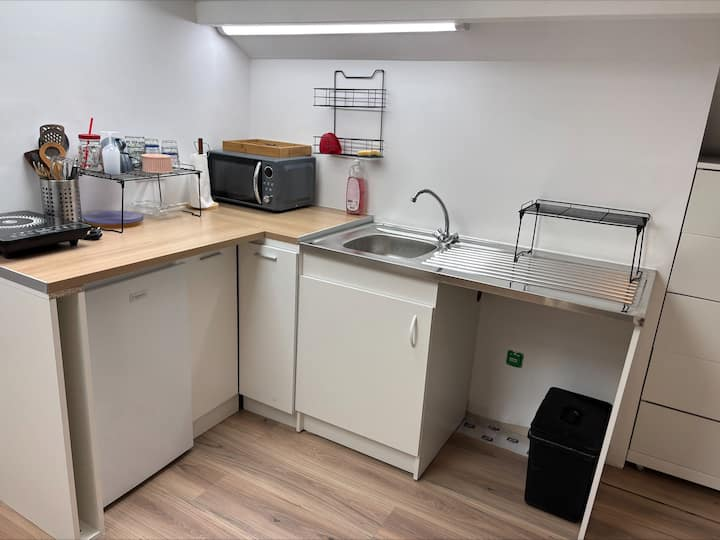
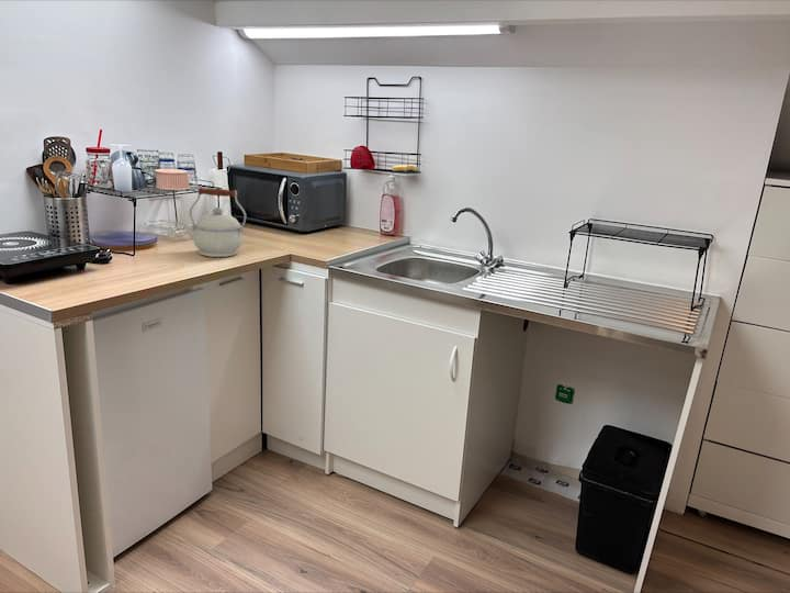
+ kettle (213, 221)
